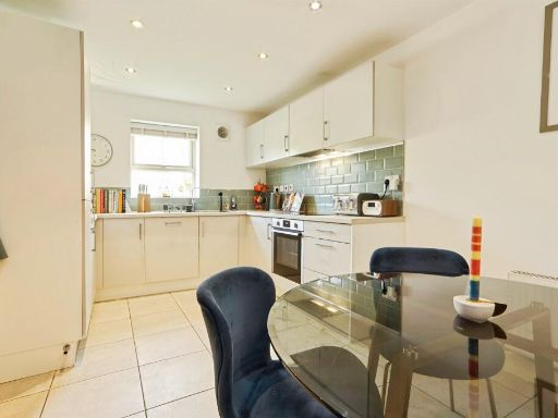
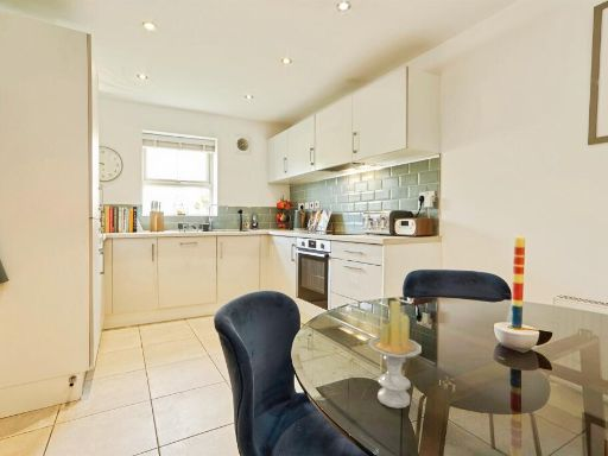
+ candle (394, 348)
